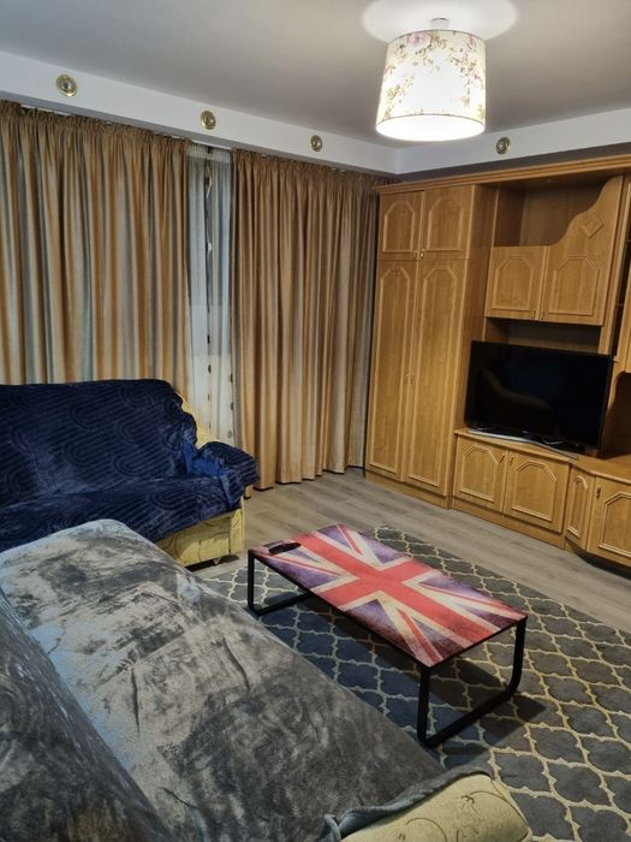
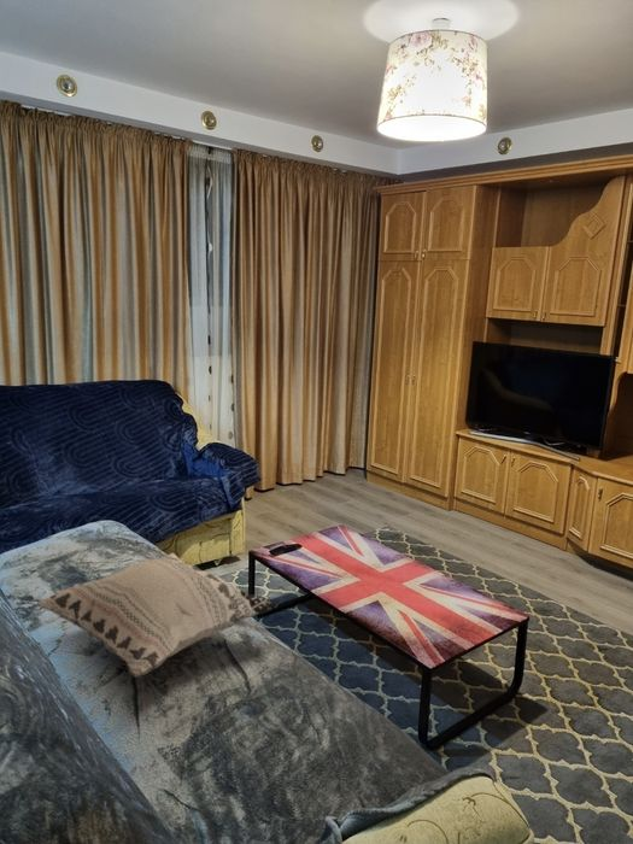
+ decorative pillow (159, 604)
